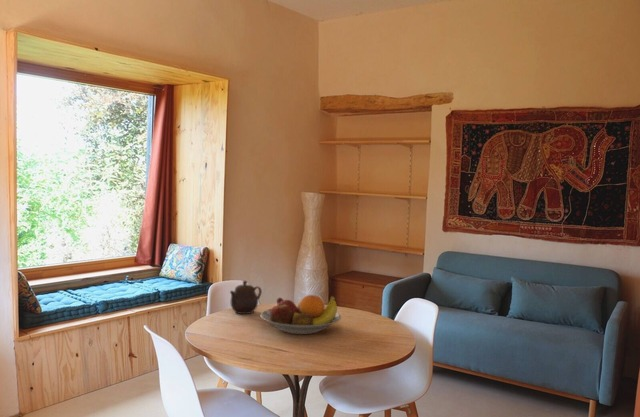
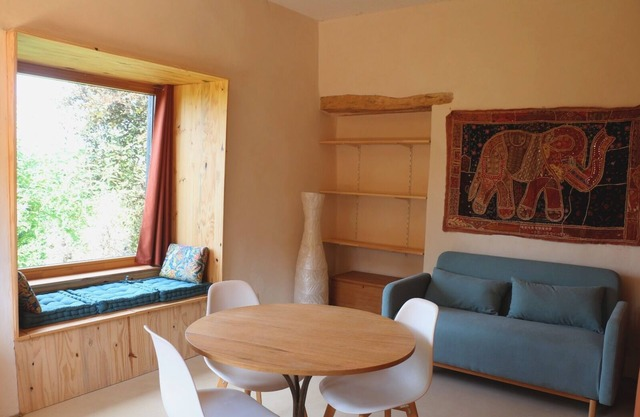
- teapot (245, 296)
- fruit bowl (301, 312)
